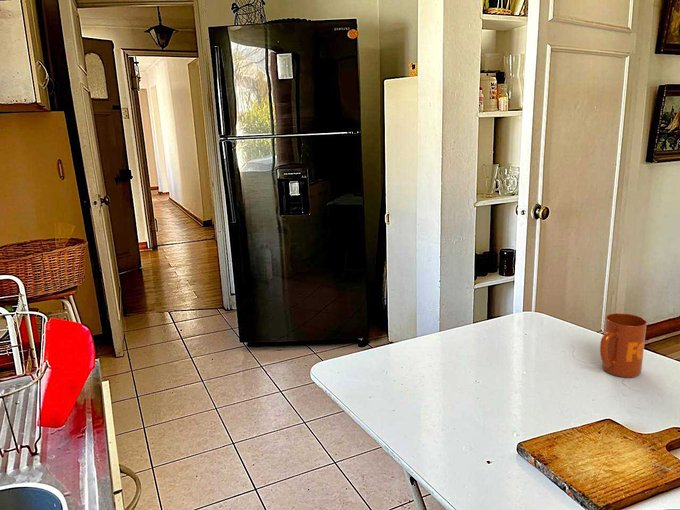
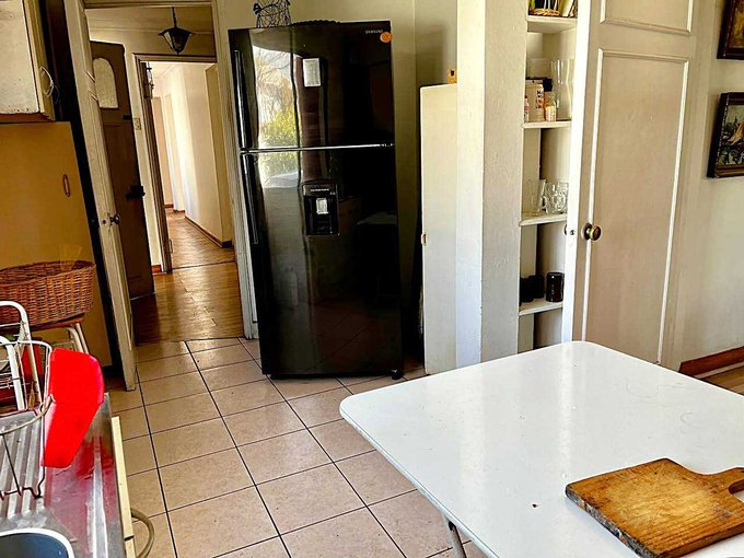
- mug (618, 347)
